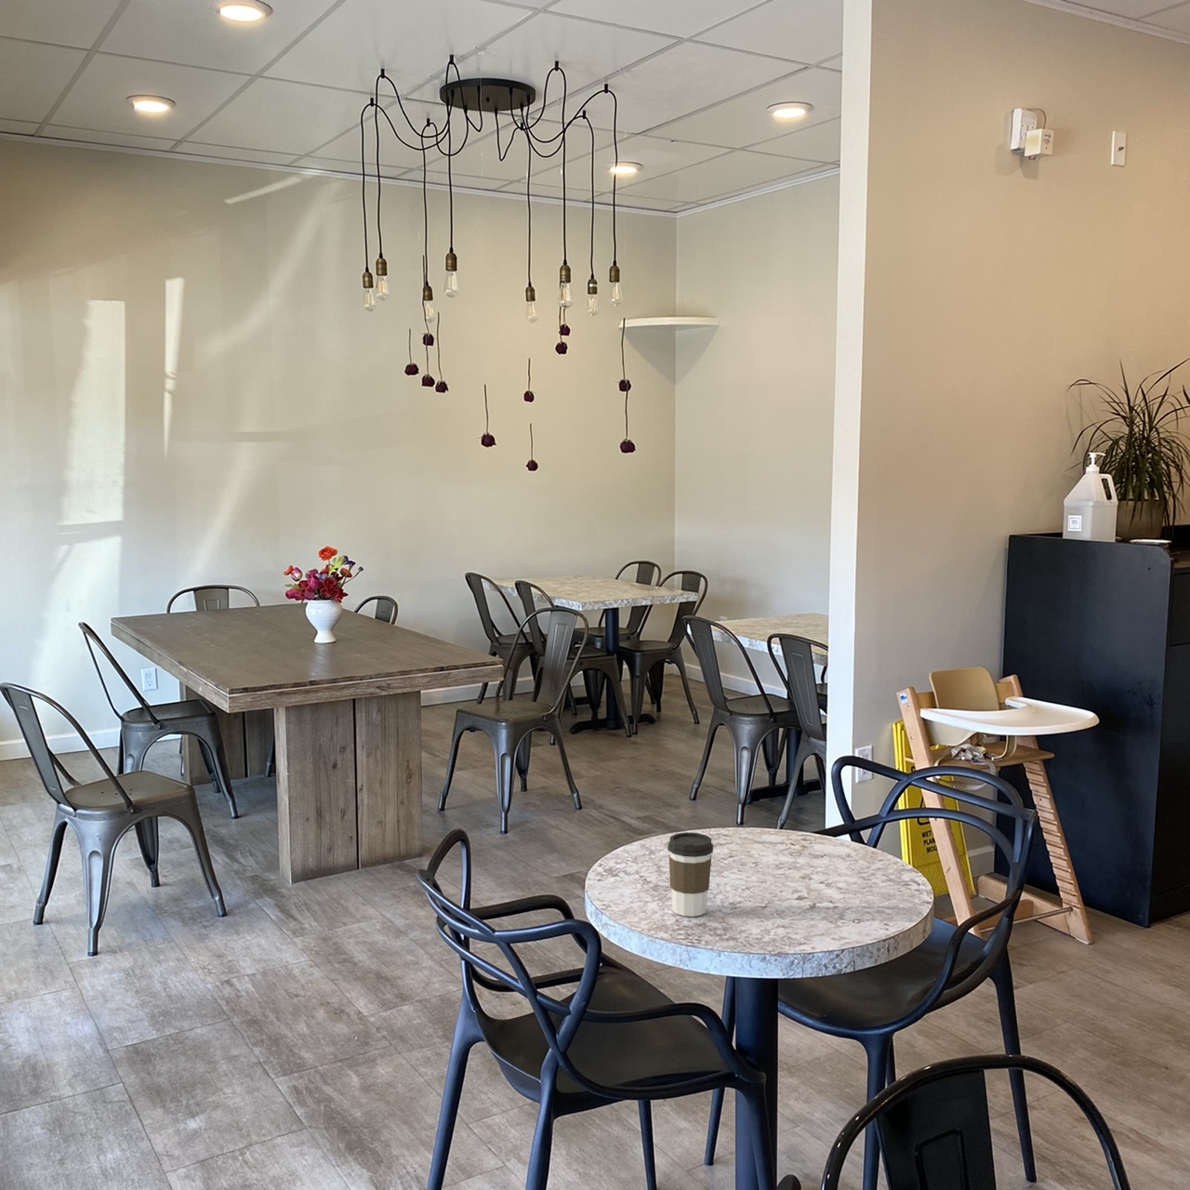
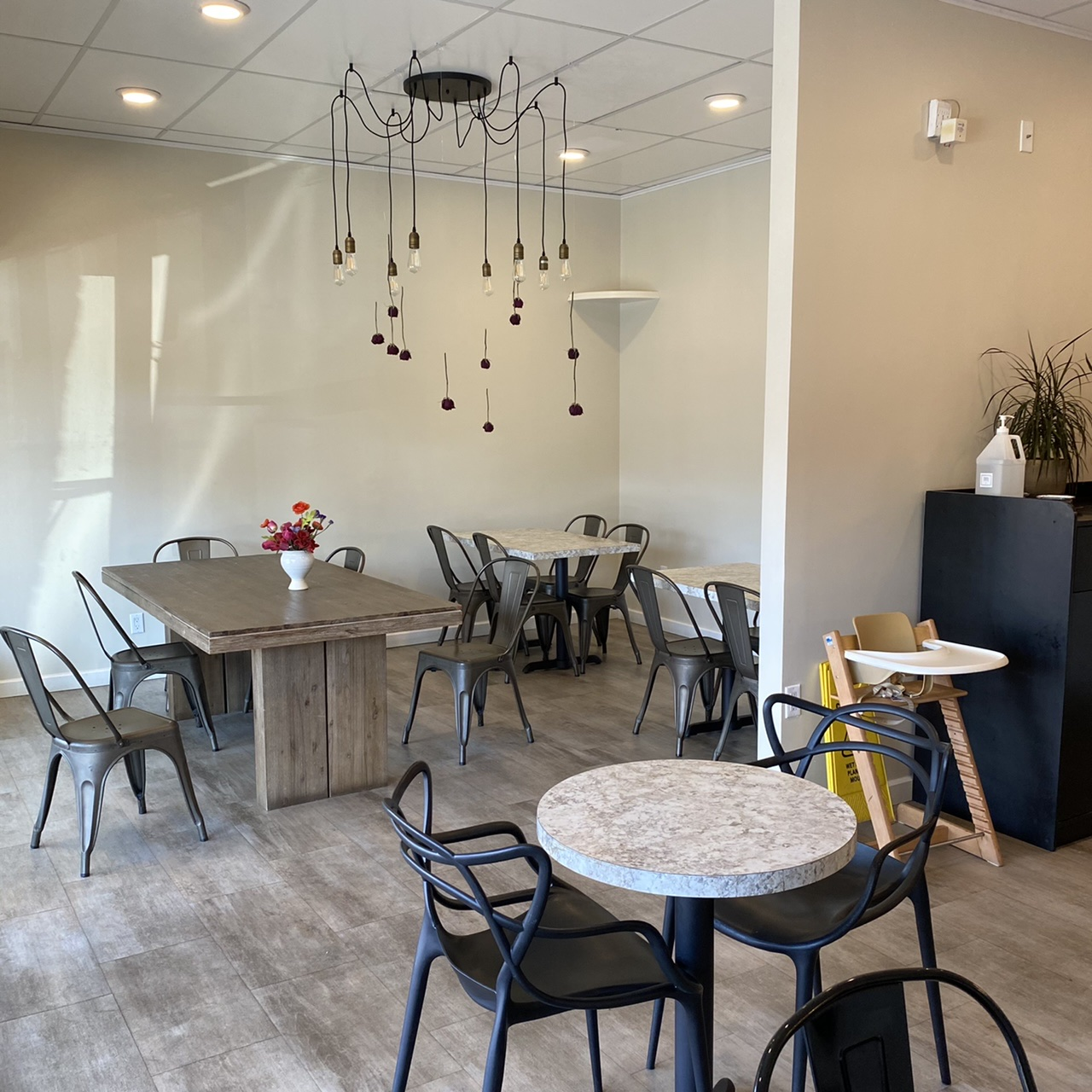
- coffee cup (690, 874)
